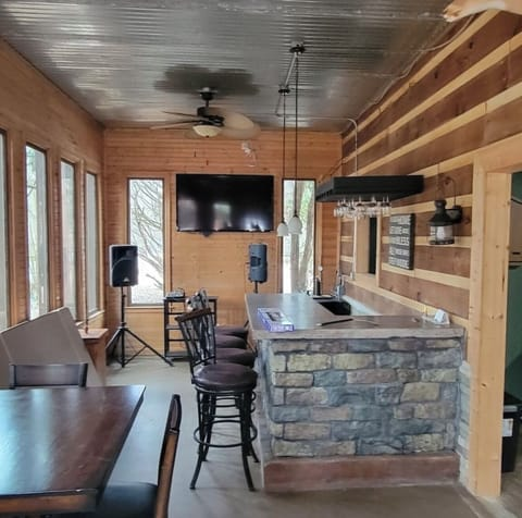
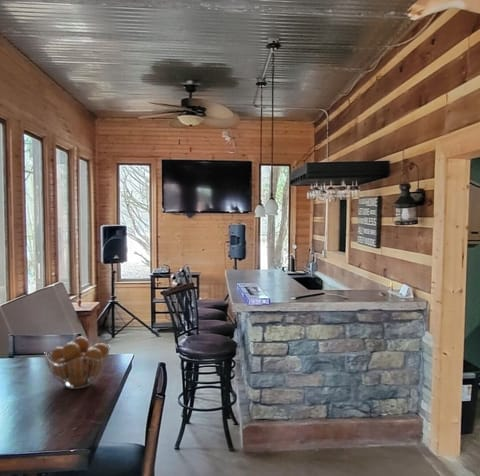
+ fruit basket (78, 362)
